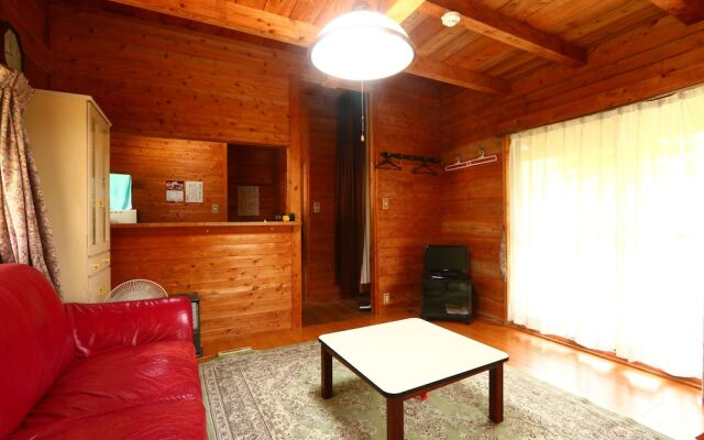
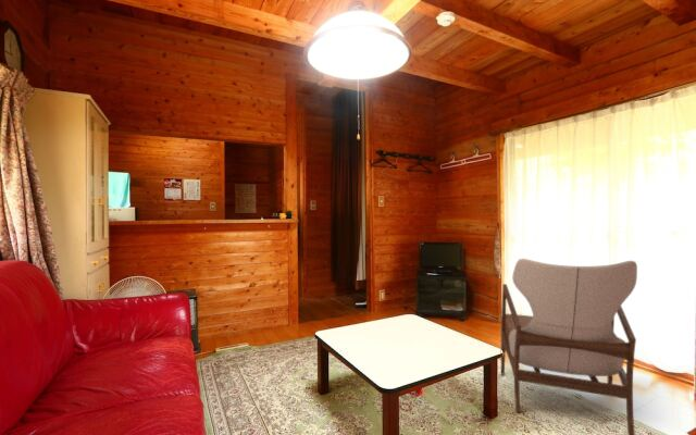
+ armchair (560, 326)
